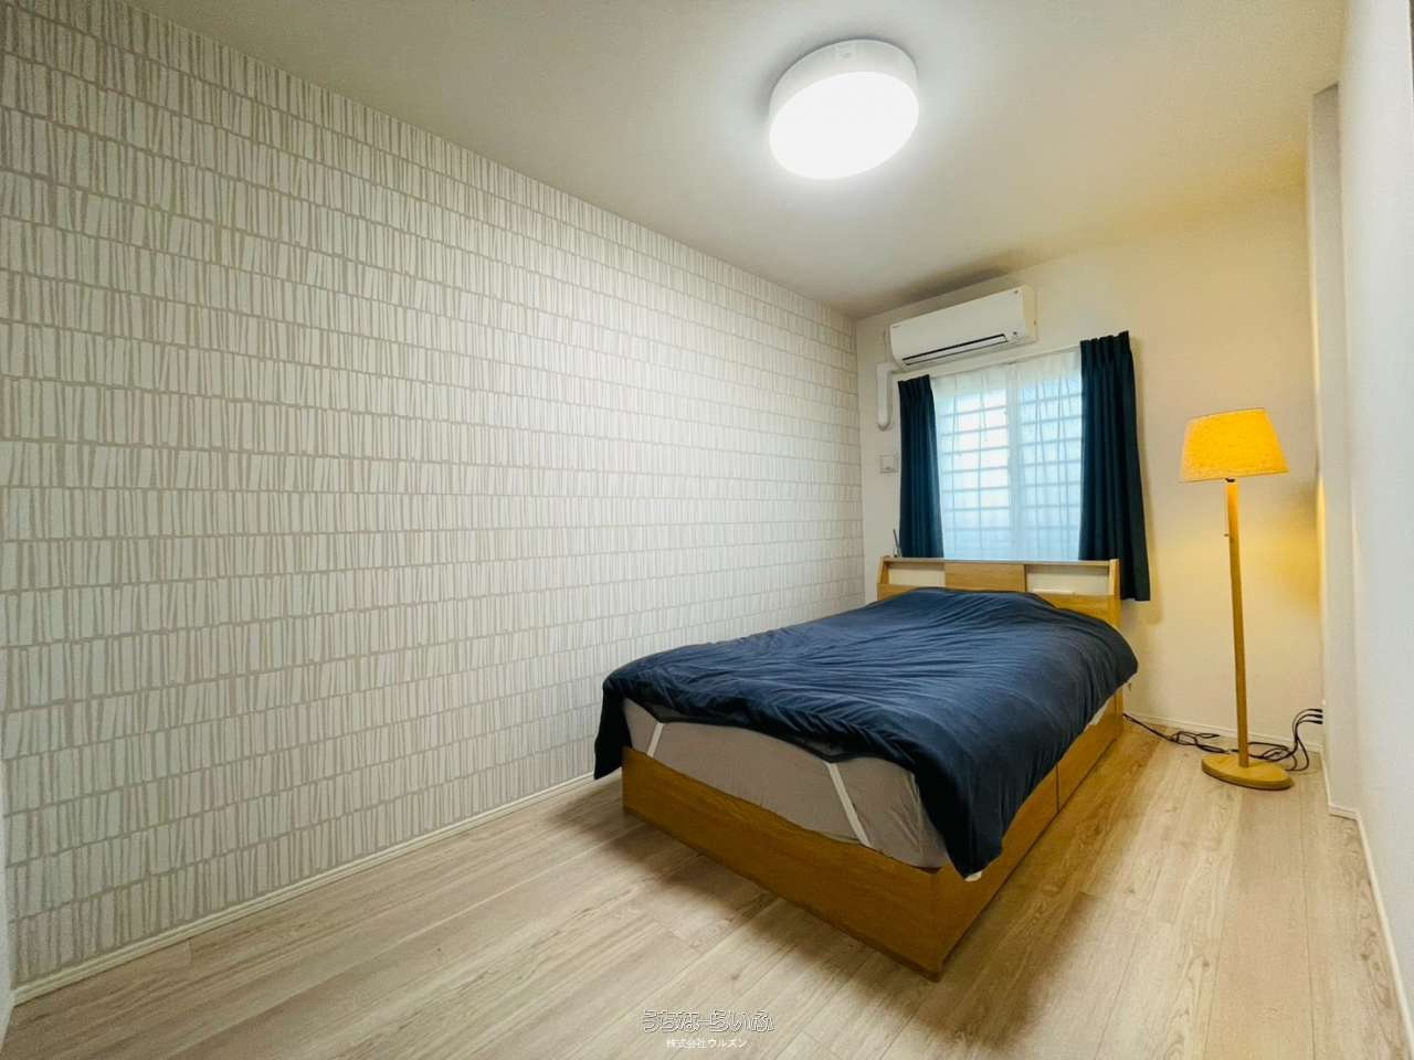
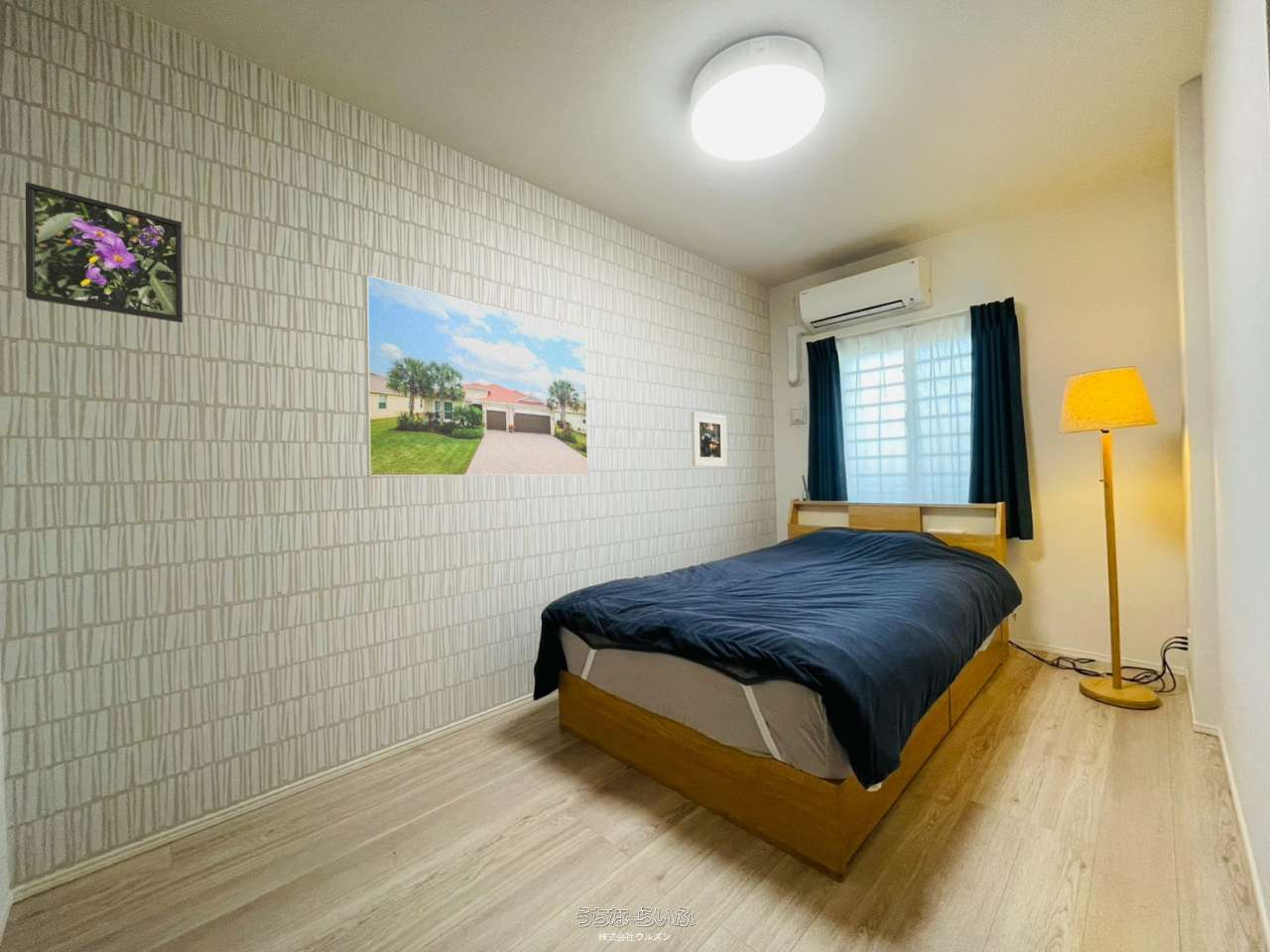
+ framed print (493, 392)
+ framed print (110, 257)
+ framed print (709, 439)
